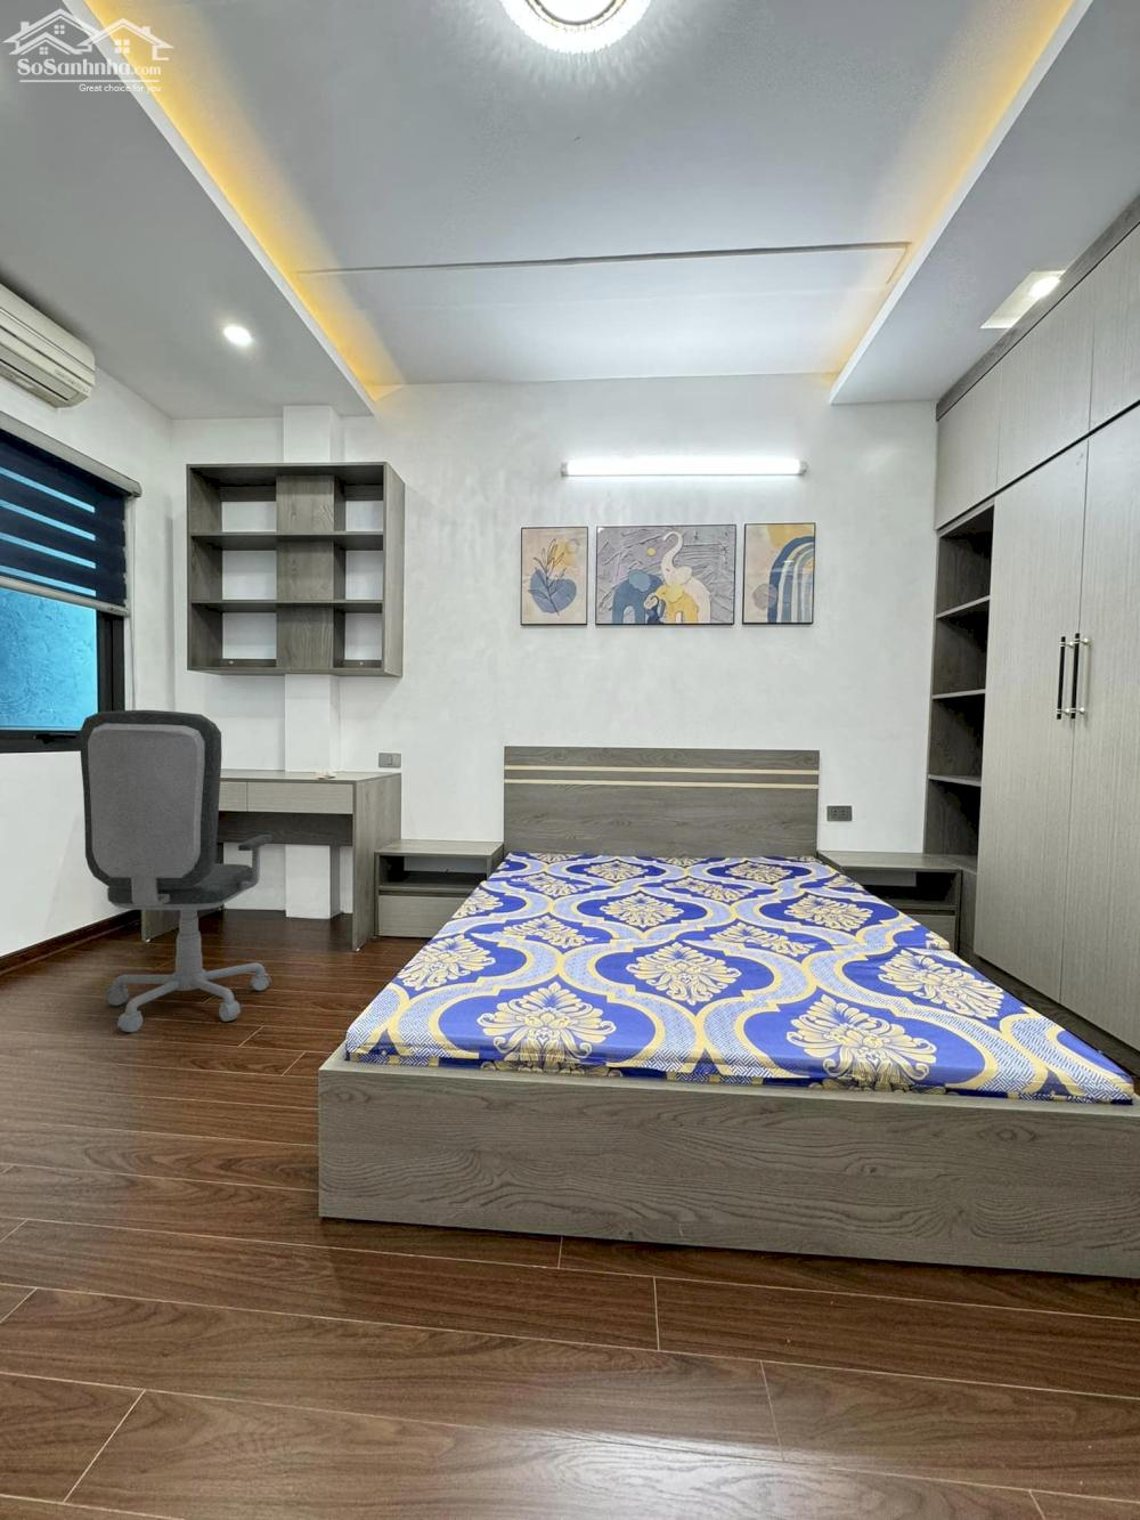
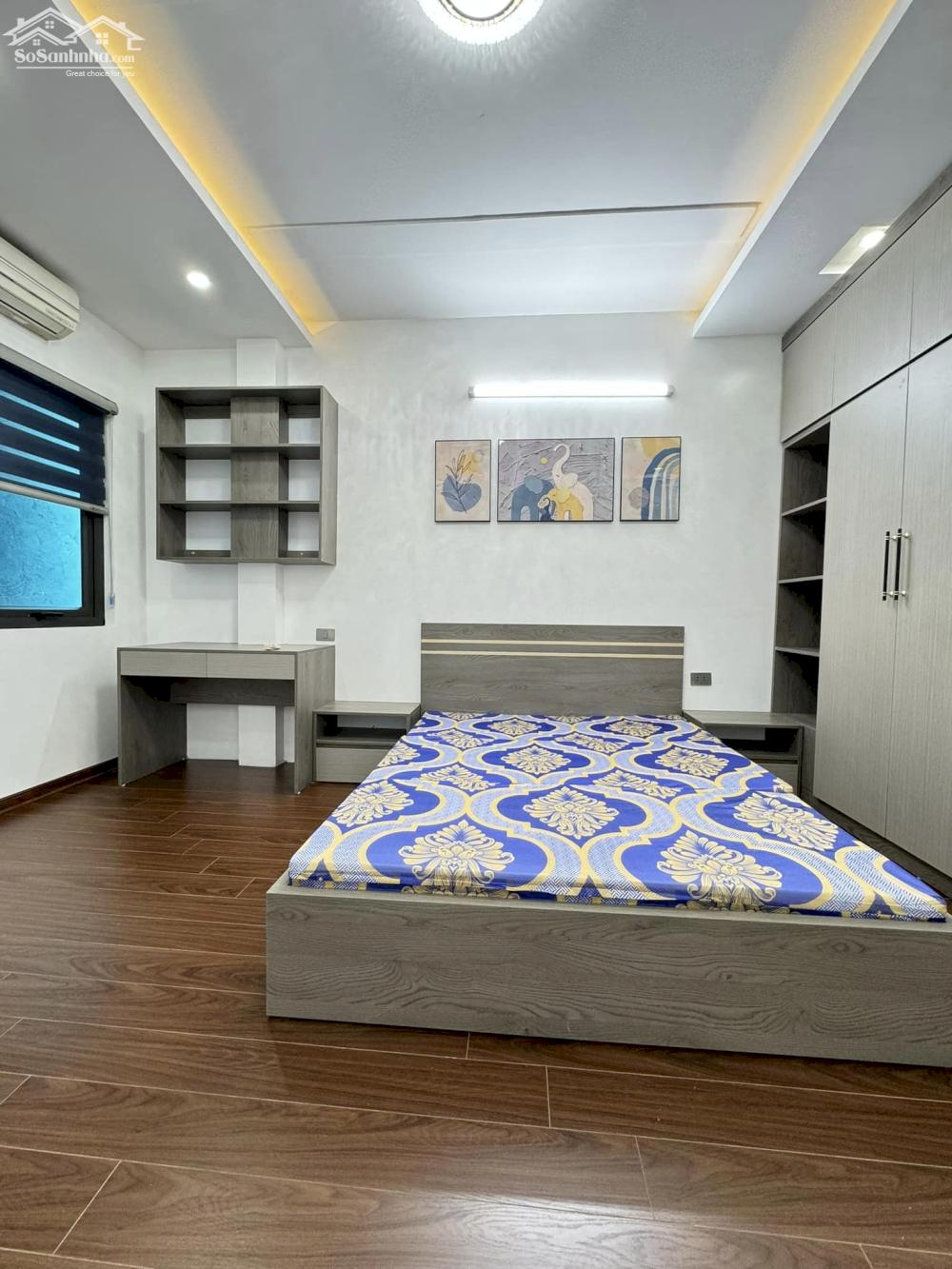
- office chair (181, 860)
